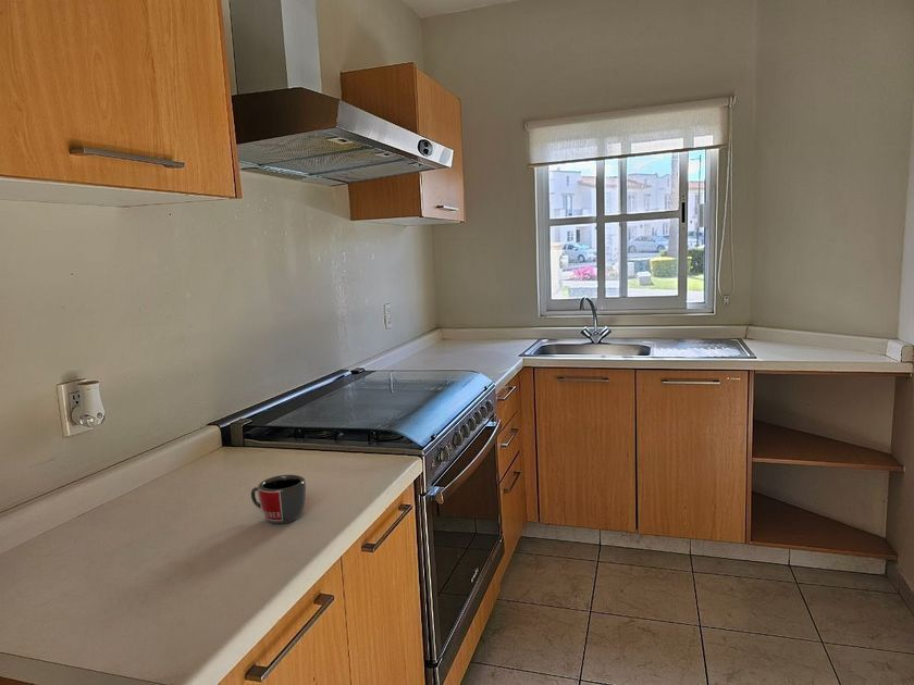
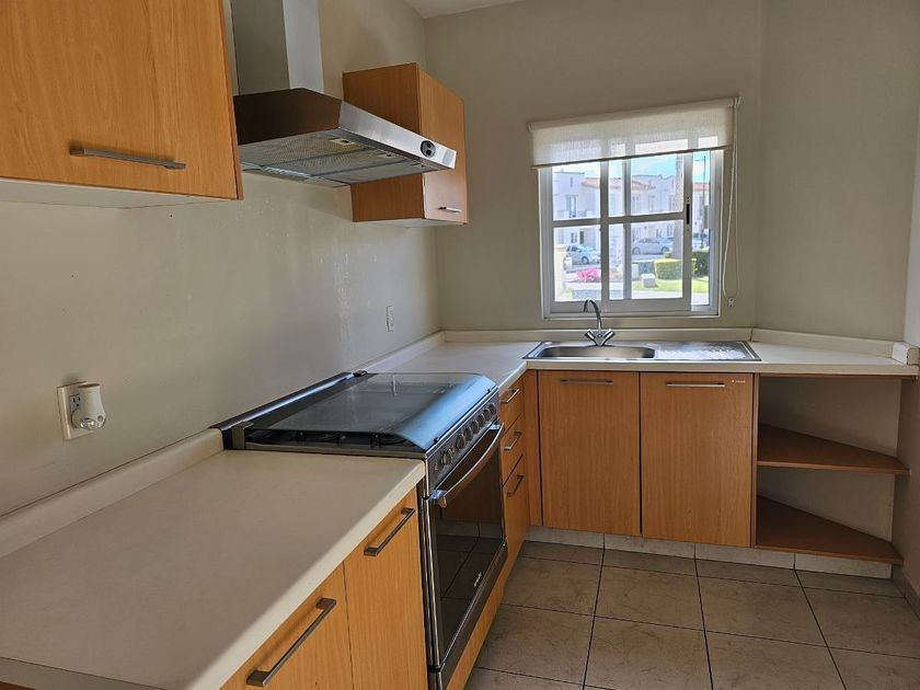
- mug (276, 498)
